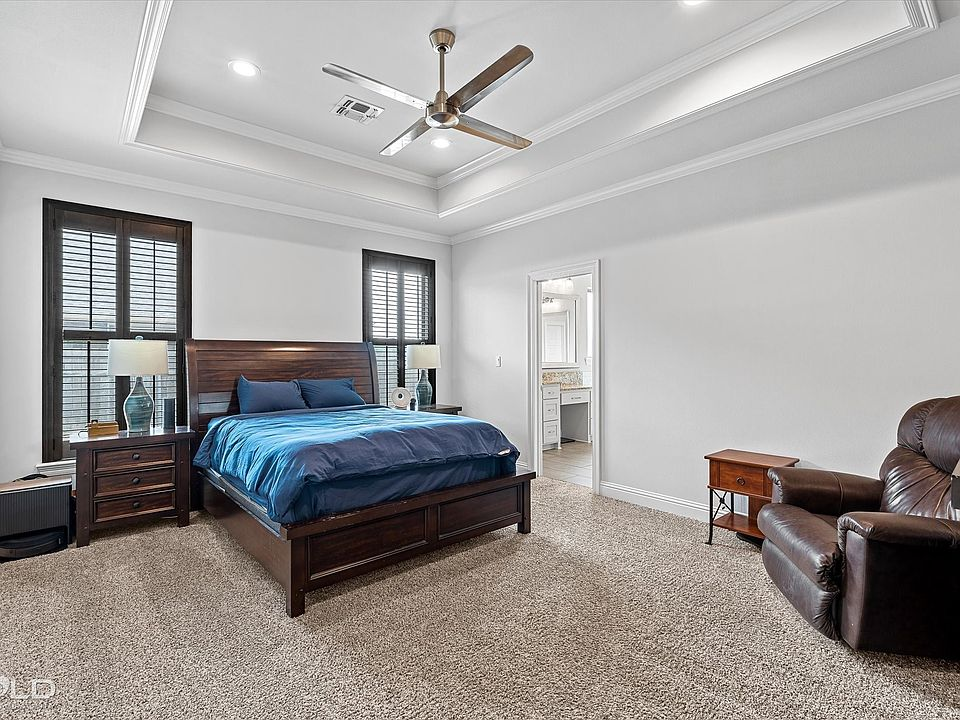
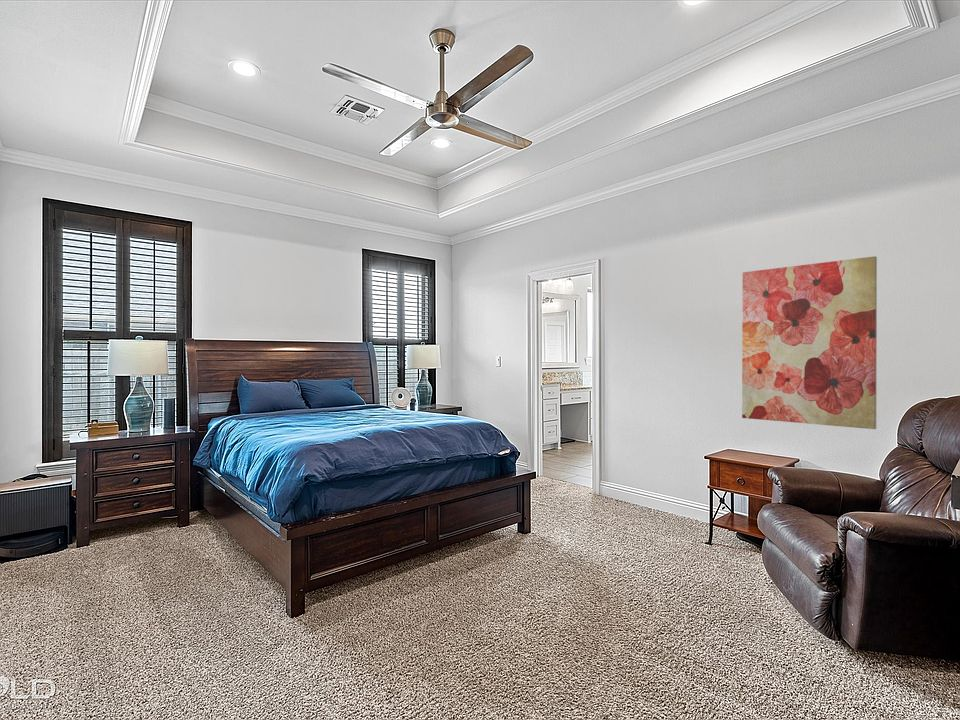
+ wall art (803, 344)
